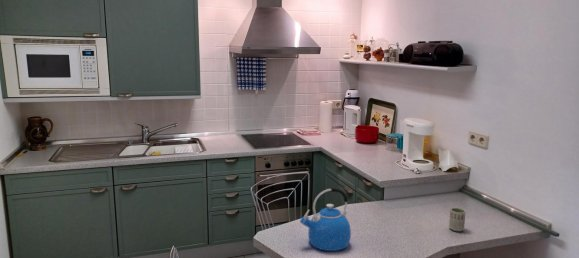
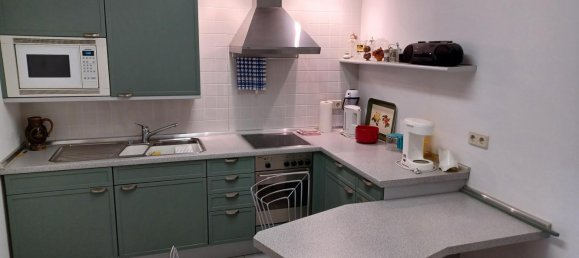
- kettle (325, 216)
- cup (457, 219)
